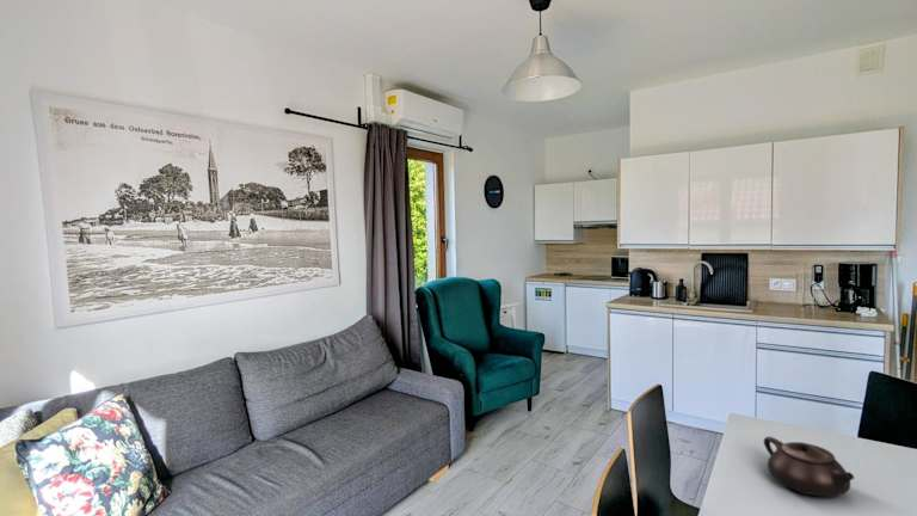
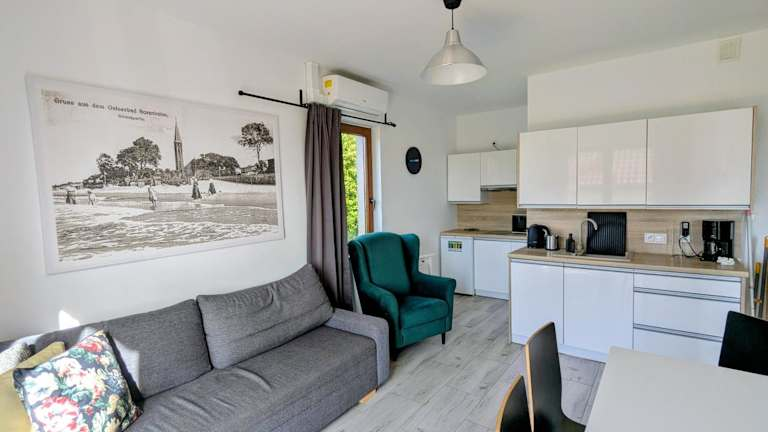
- teapot (806, 462)
